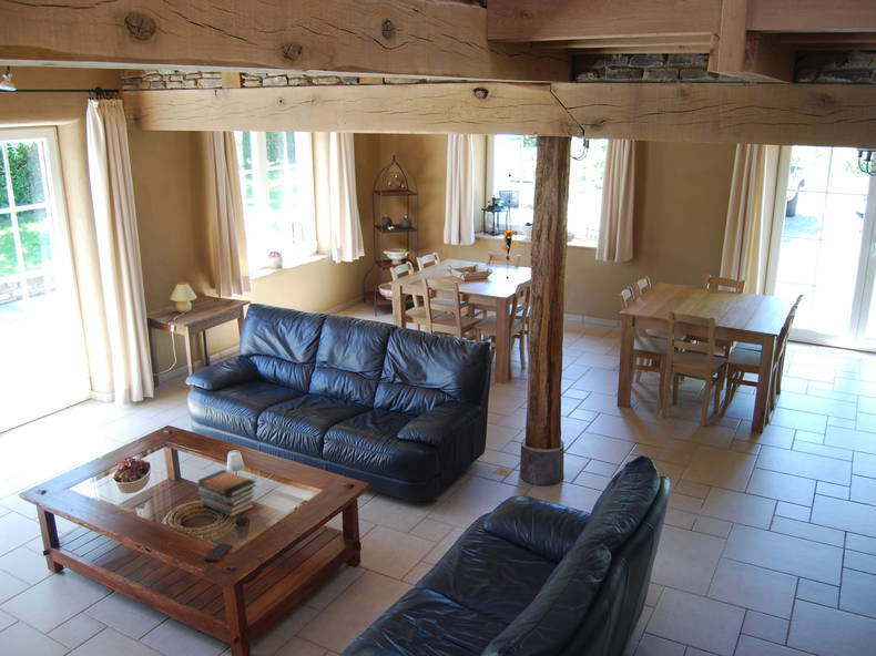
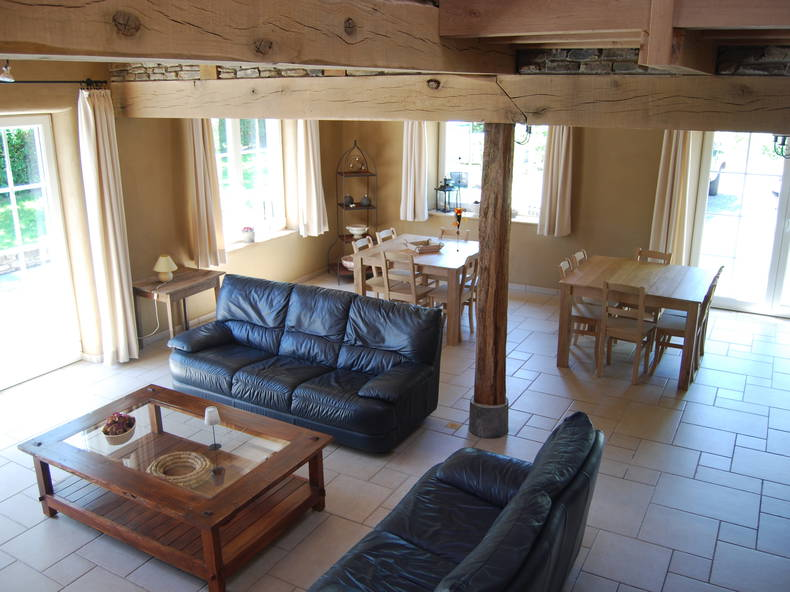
- smartphone (218, 552)
- book stack (226, 492)
